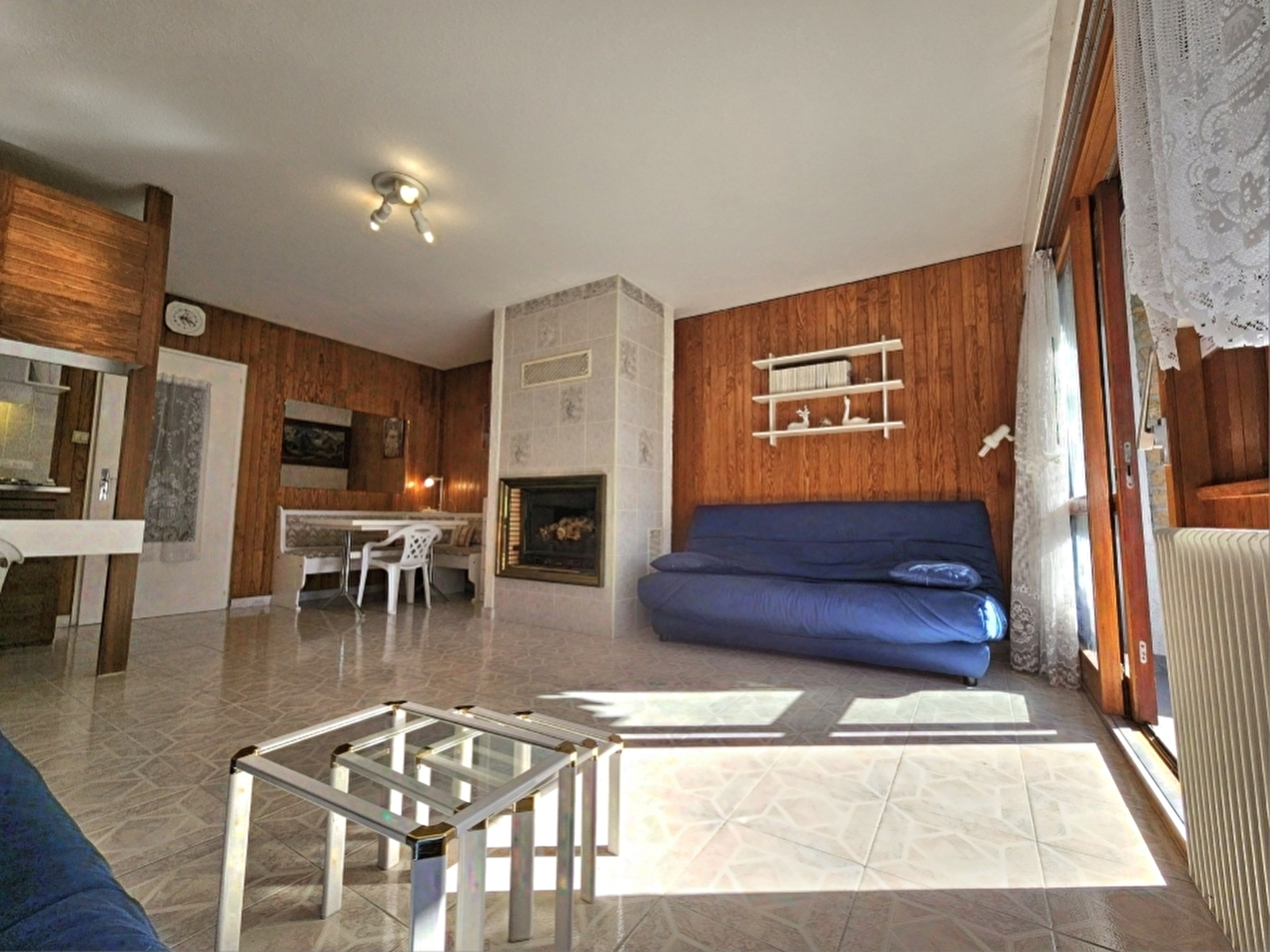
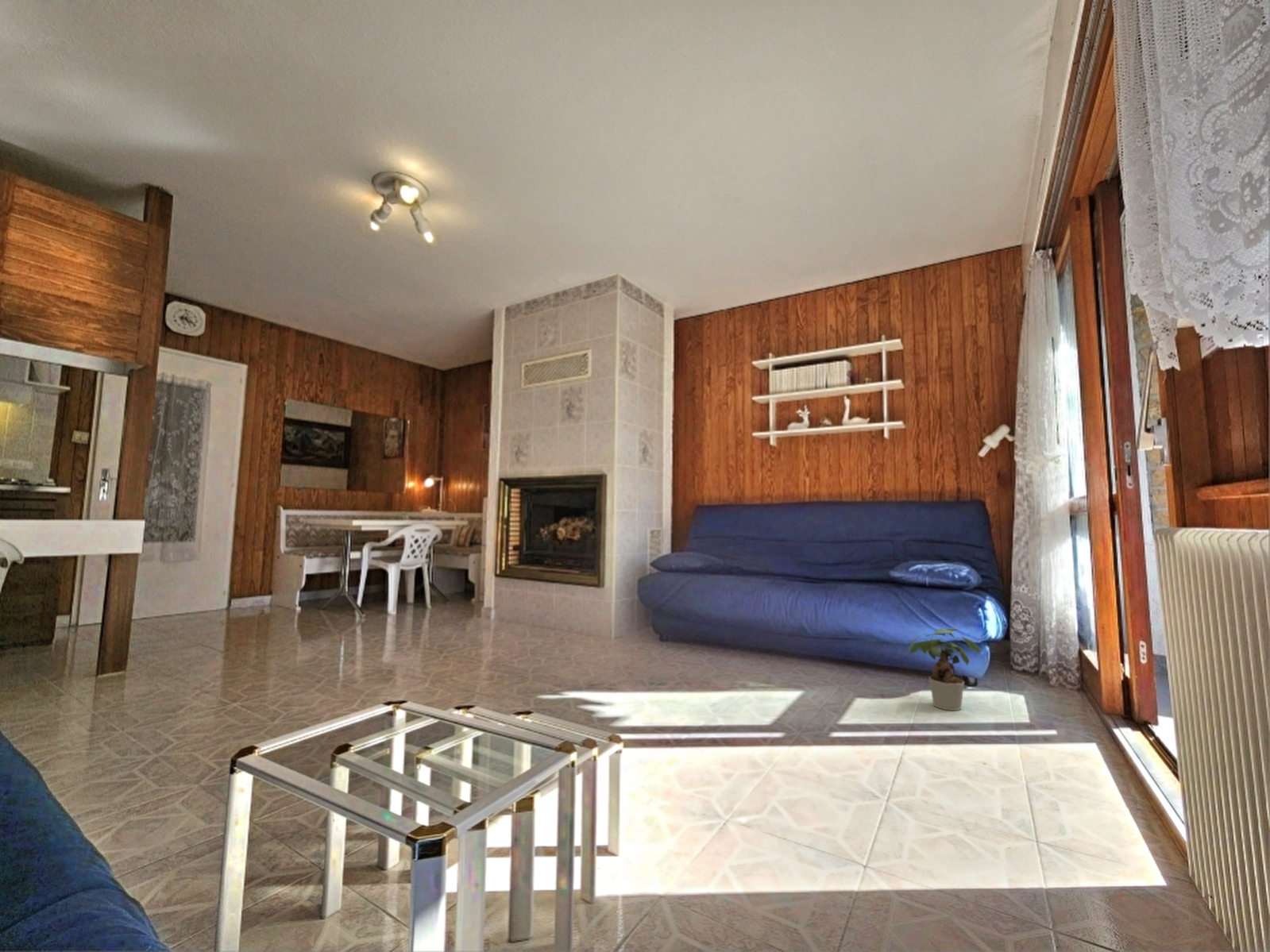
+ potted plant (944, 665)
